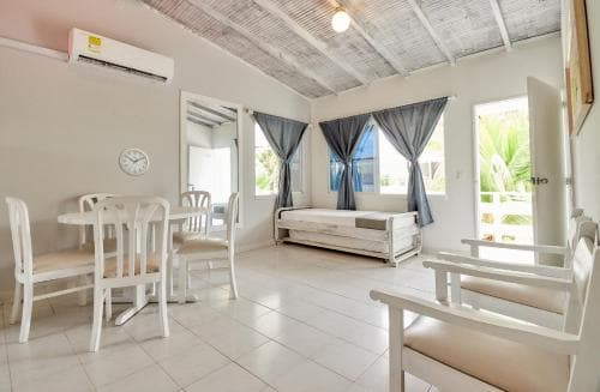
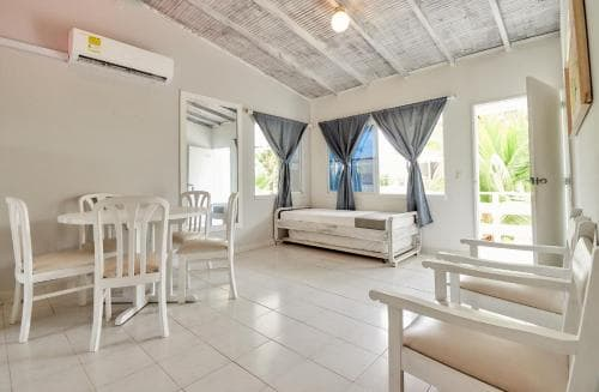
- wall clock (134, 162)
